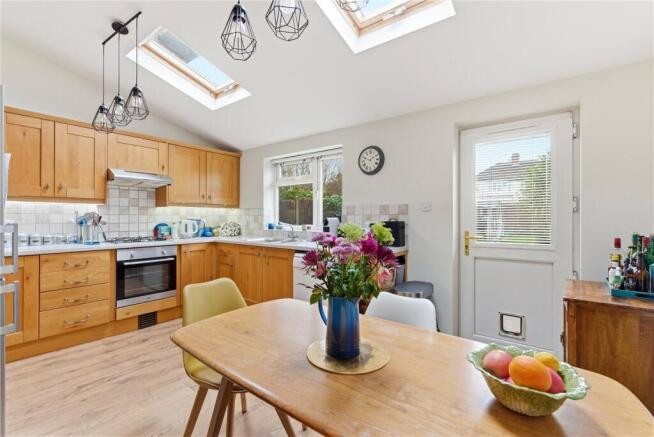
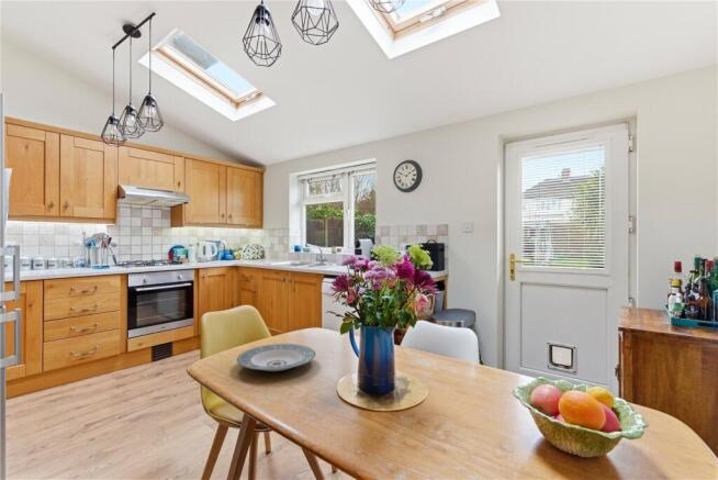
+ plate (277, 359)
